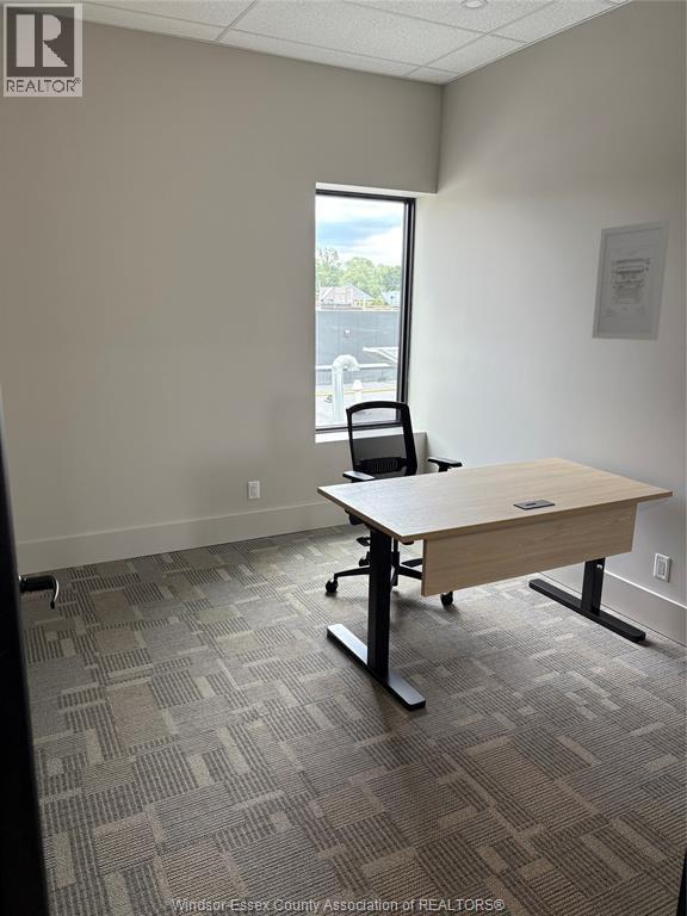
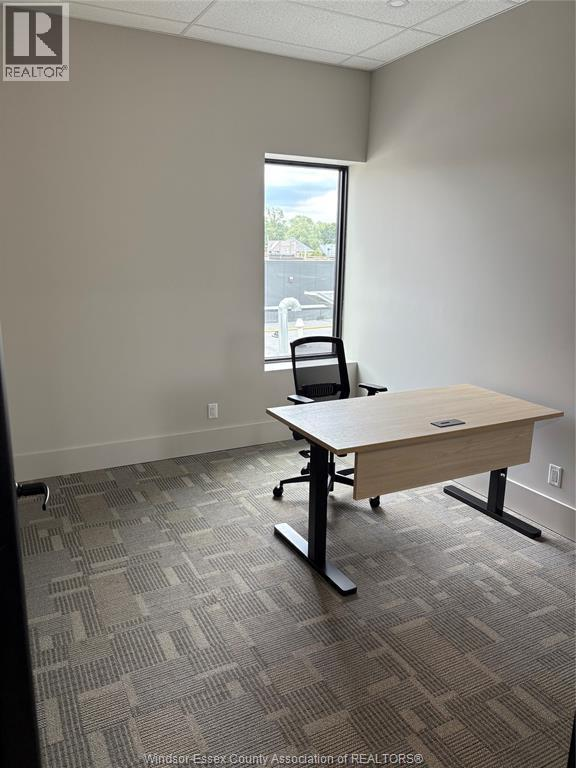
- wall art (627, 283)
